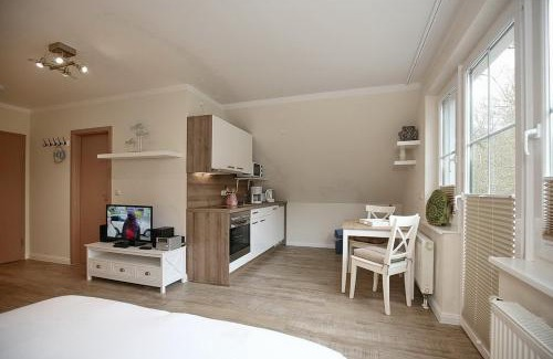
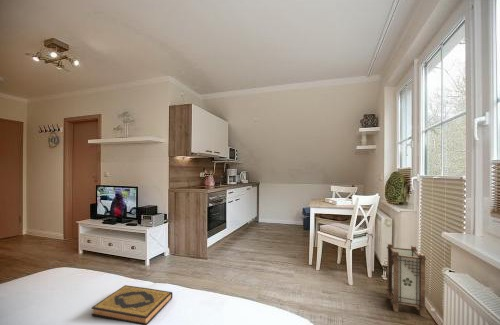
+ hardback book (134, 302)
+ lantern (404, 277)
